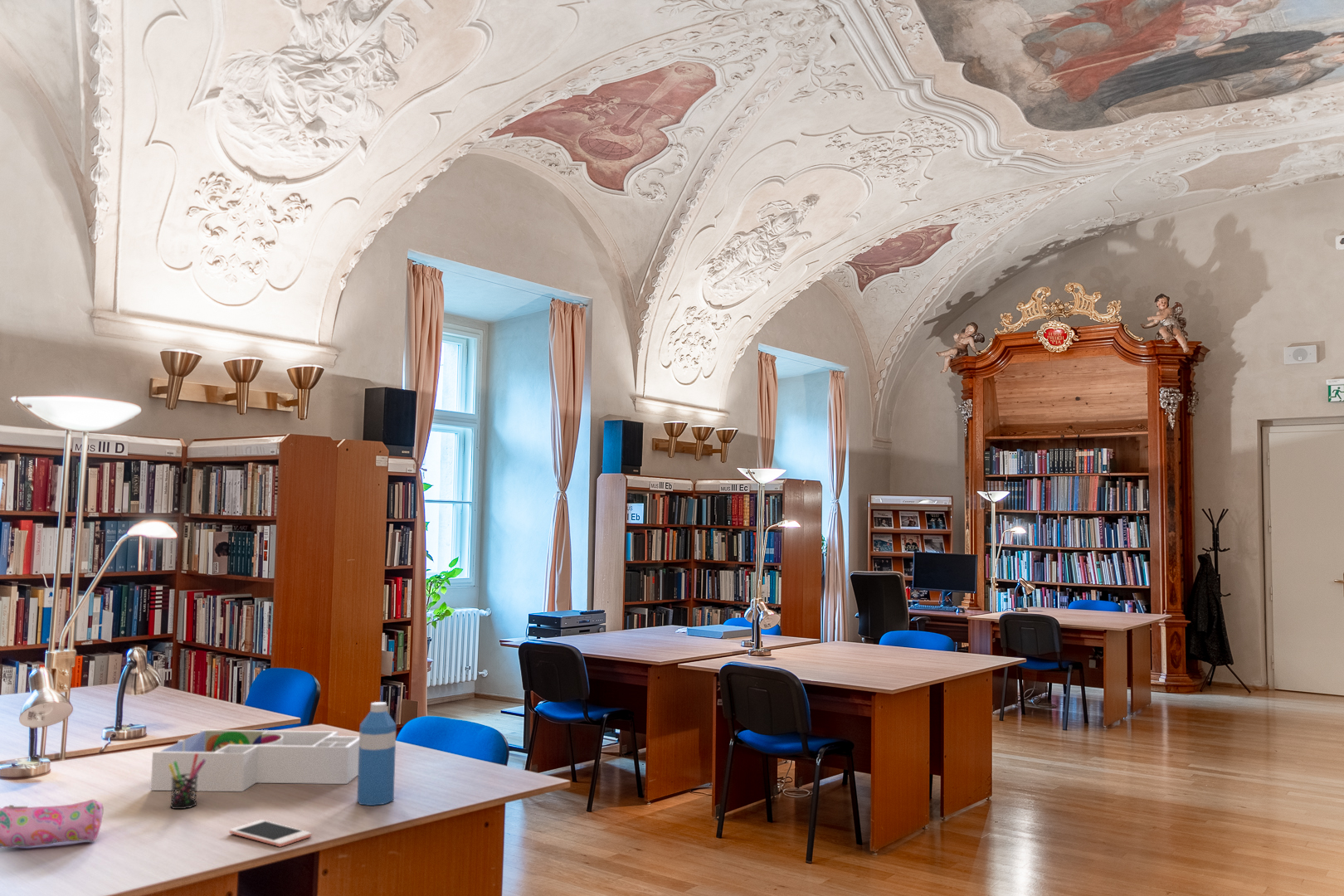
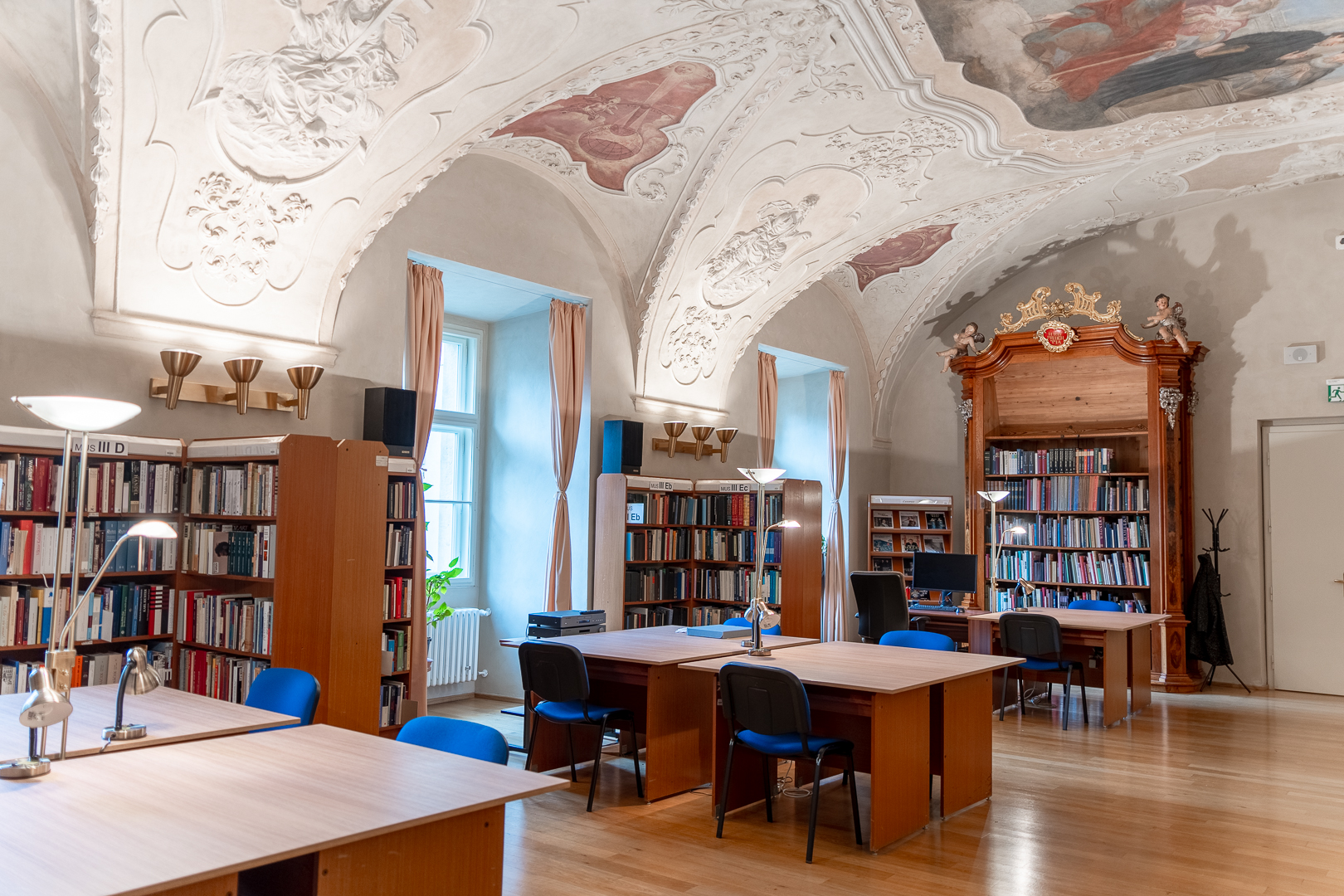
- cell phone (270, 833)
- desk organizer (265, 759)
- pen holder (184, 780)
- pencil case (46, 823)
- water bottle (377, 752)
